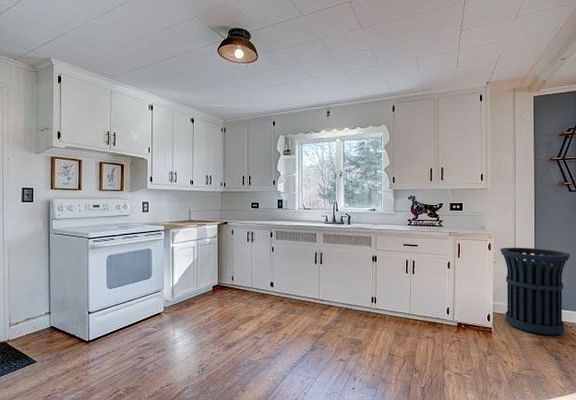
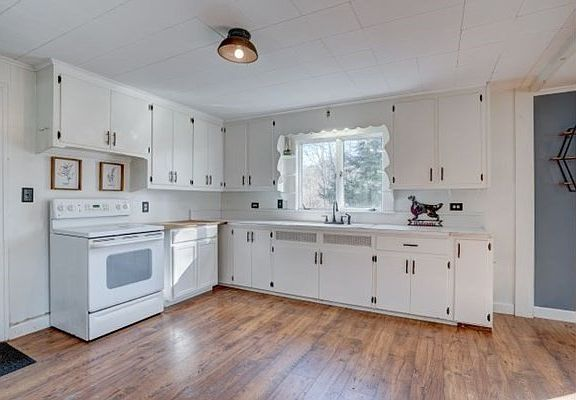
- trash can (533, 289)
